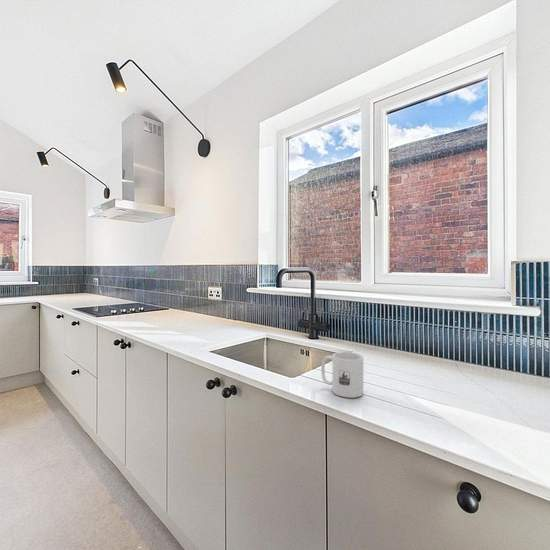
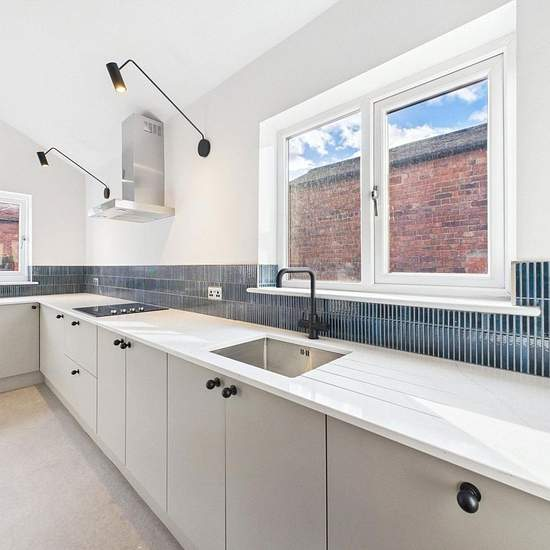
- mug (341, 372)
